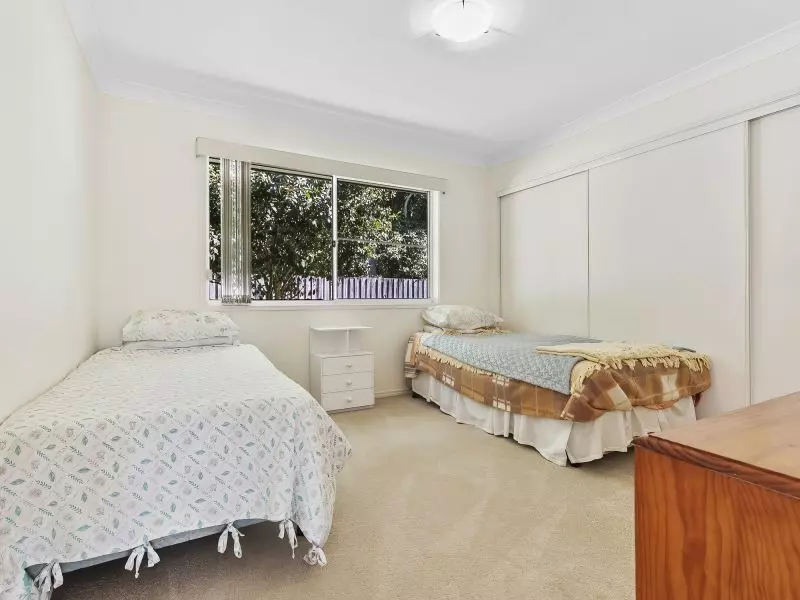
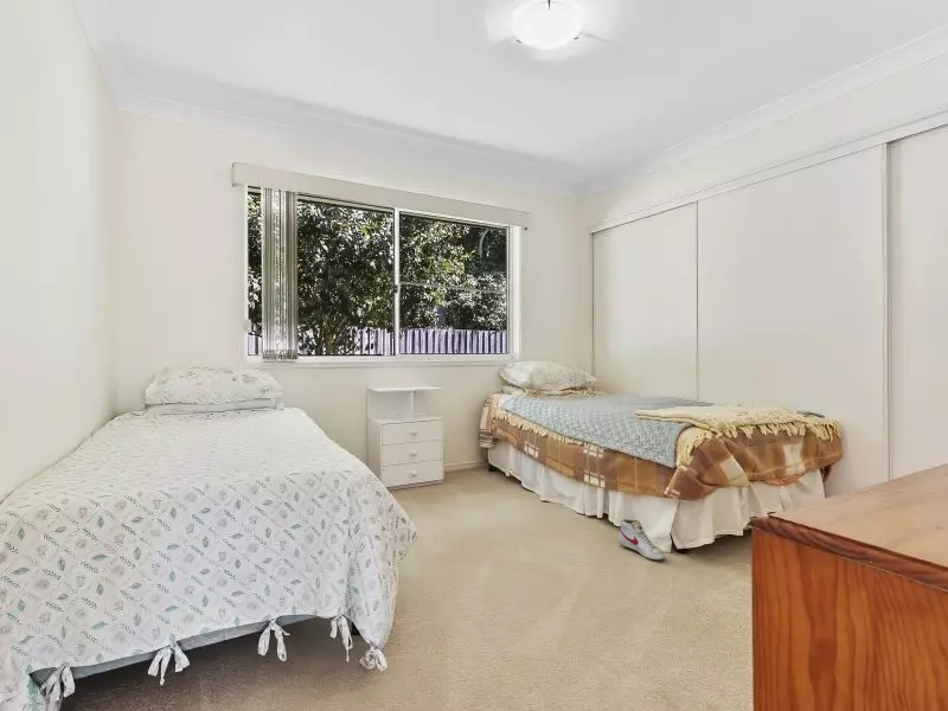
+ shoe (641, 537)
